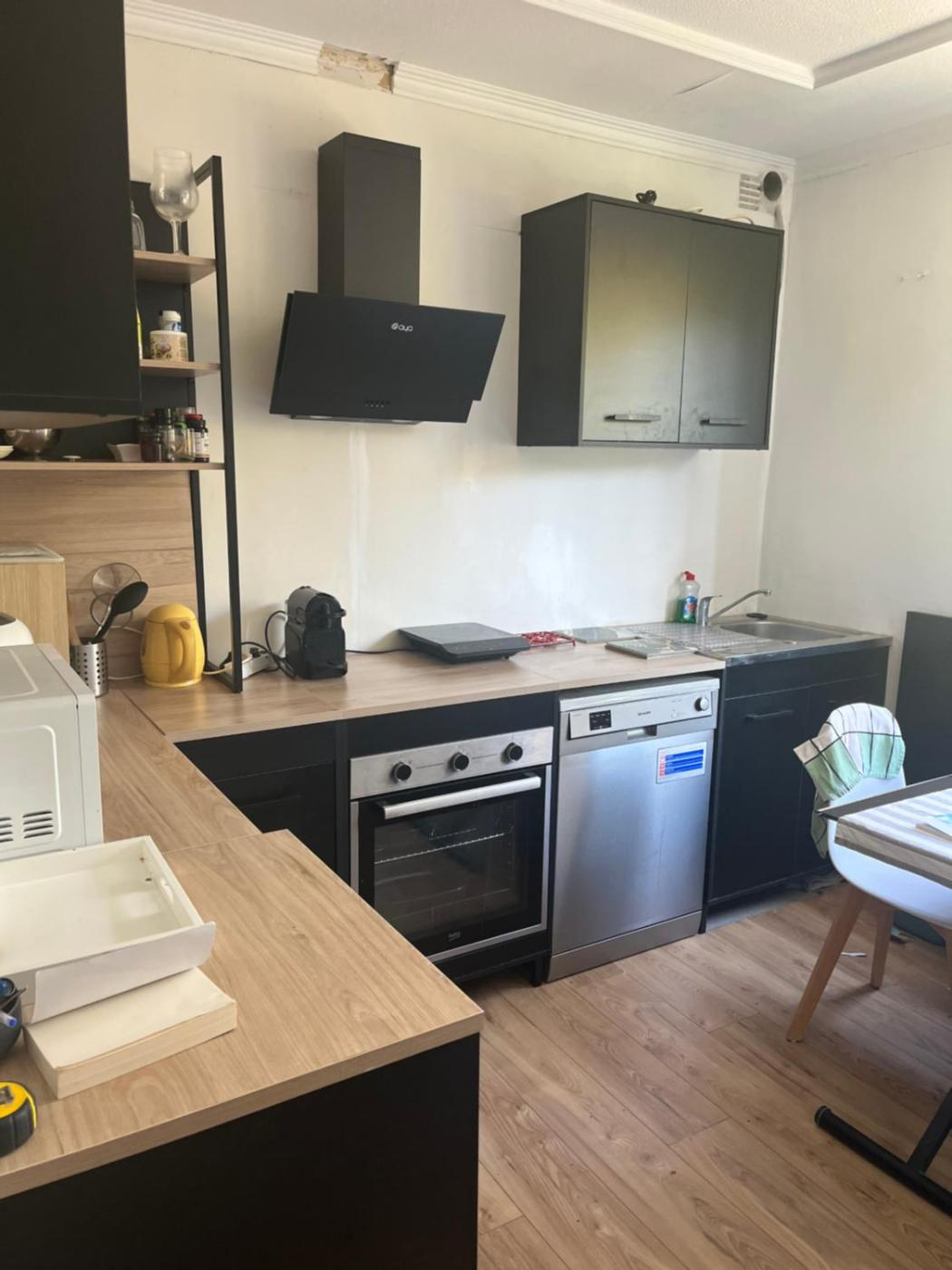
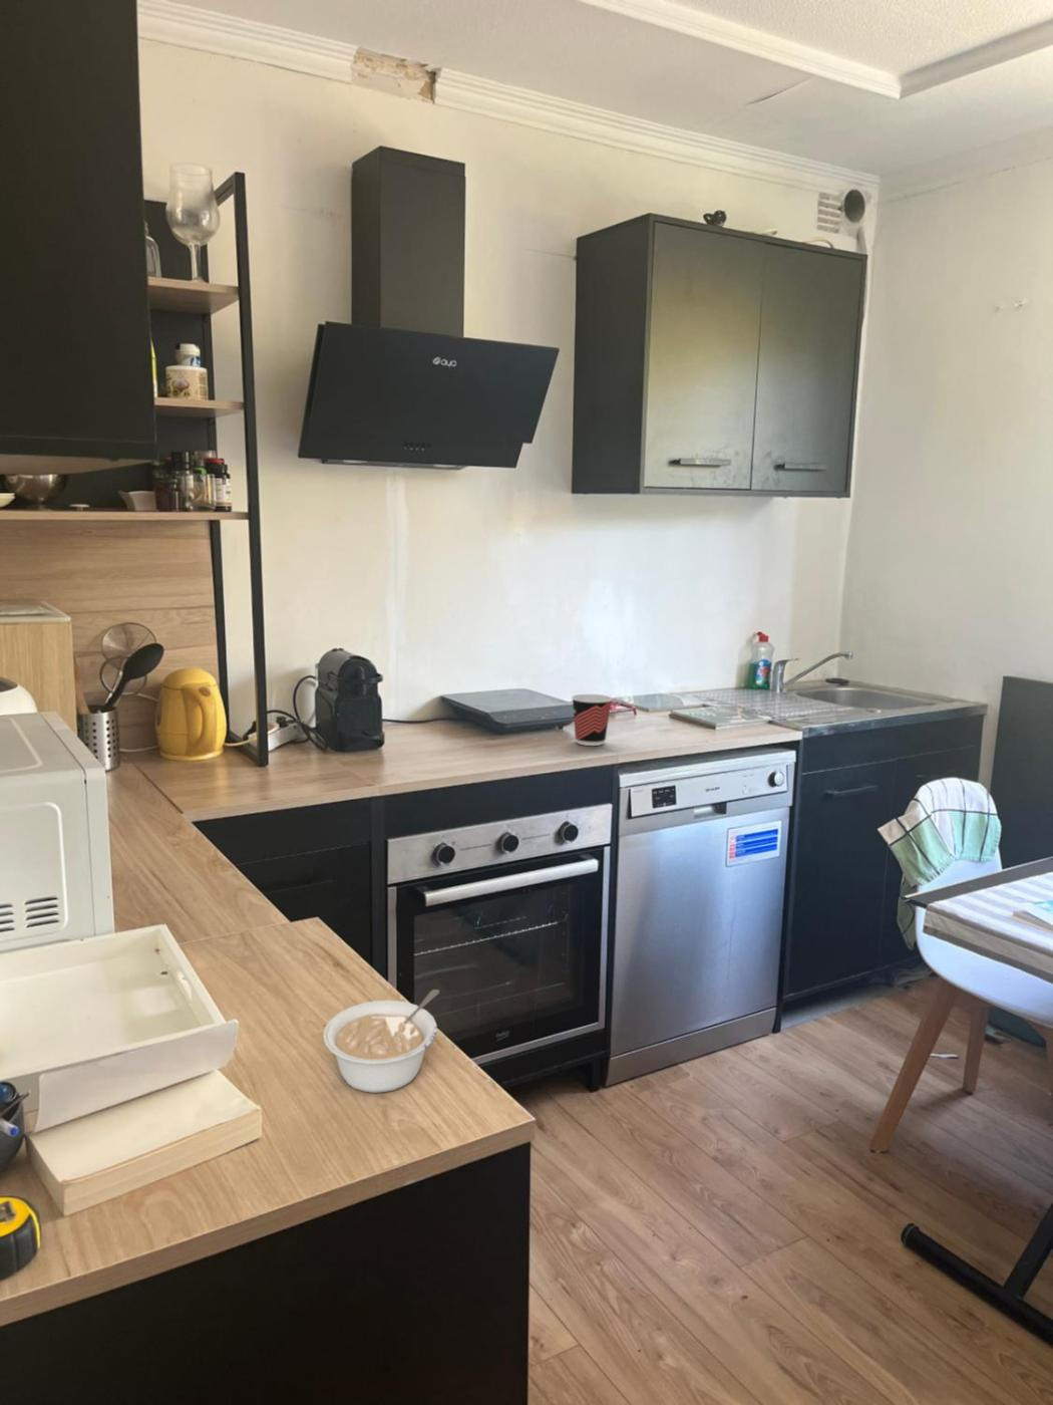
+ cup (591, 719)
+ legume (382, 1043)
